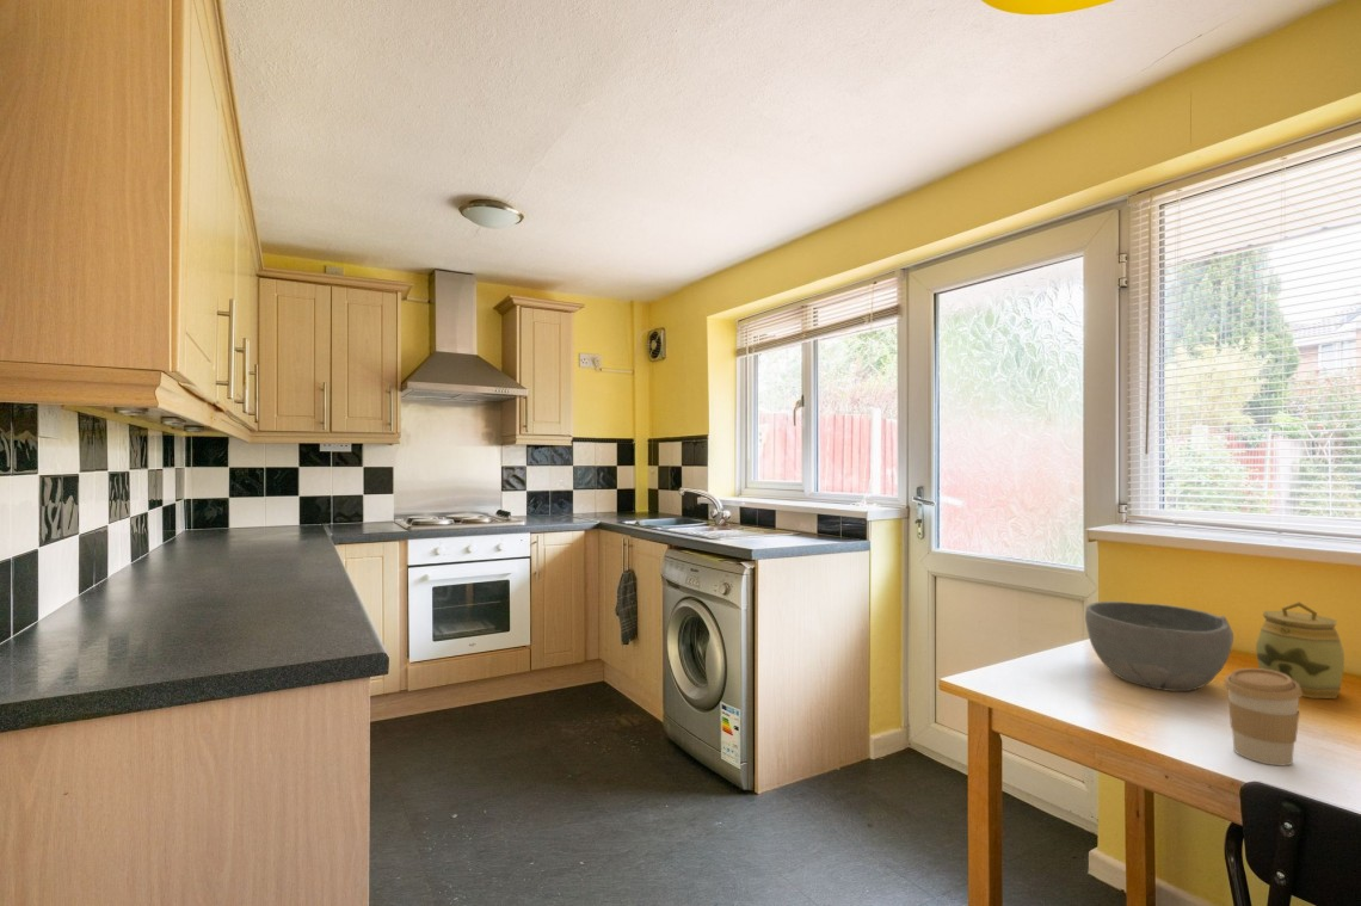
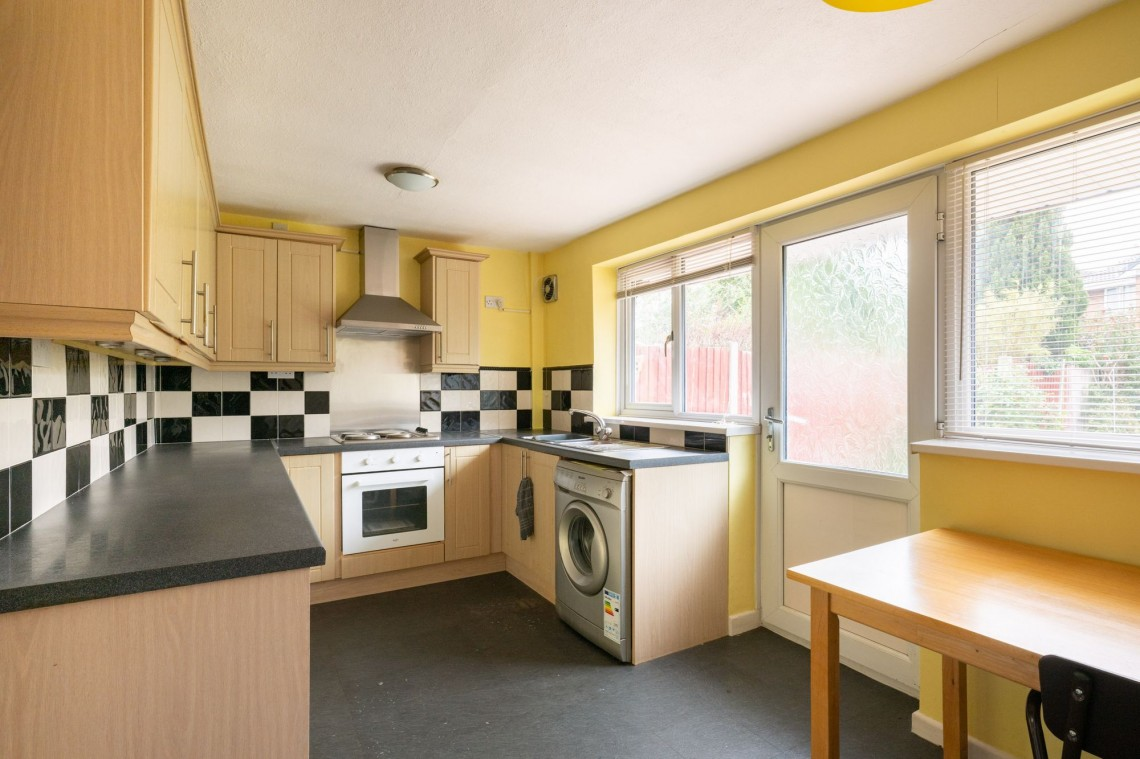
- bowl (1156, 643)
- jar (1299, 645)
- coffee cup (1262, 714)
